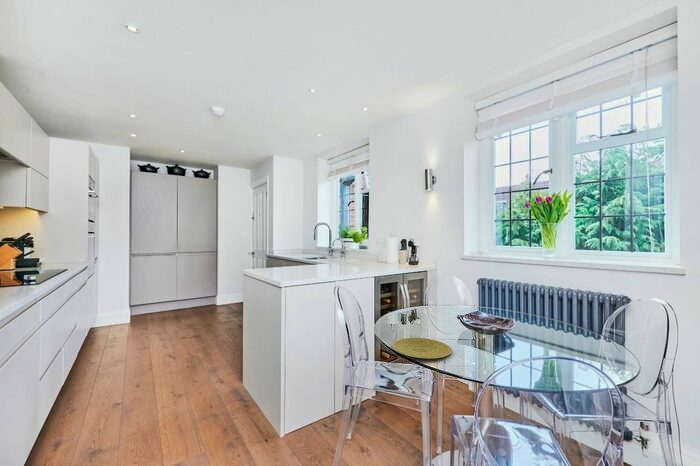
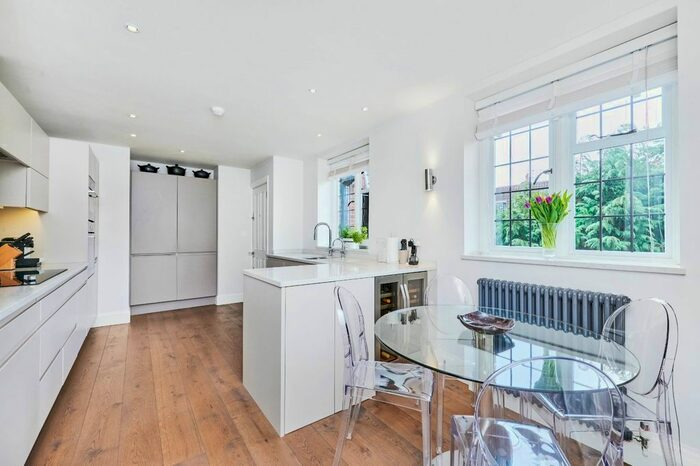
- plate (421, 348)
